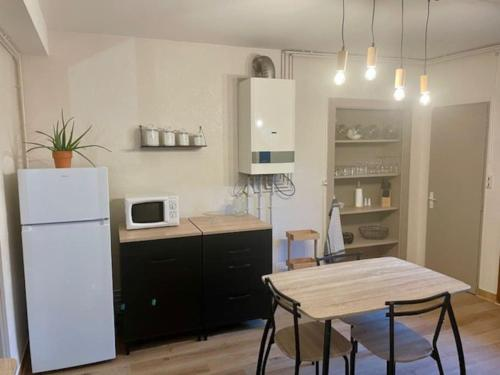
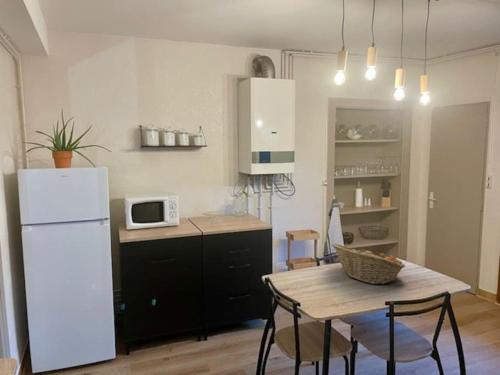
+ fruit basket (366, 260)
